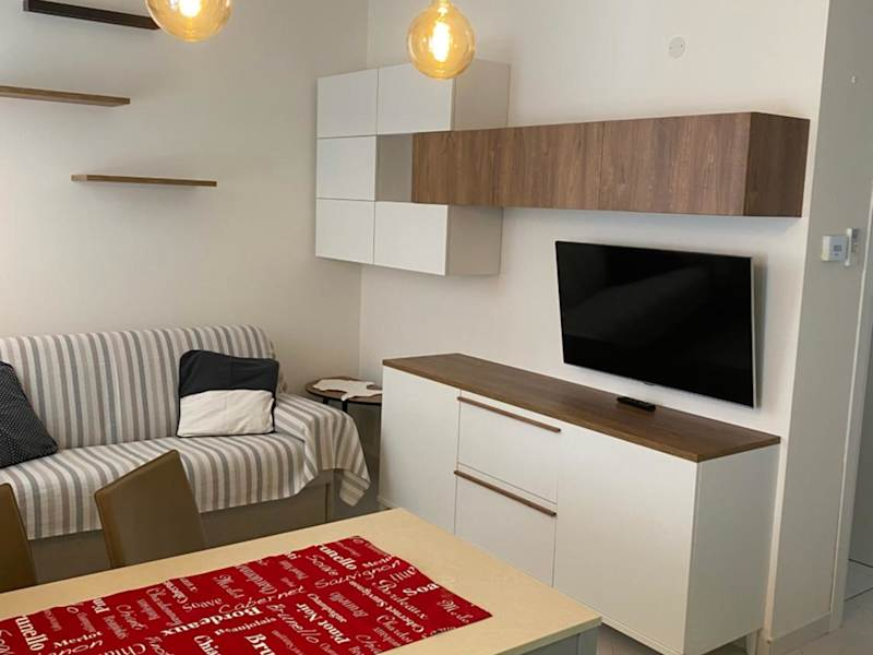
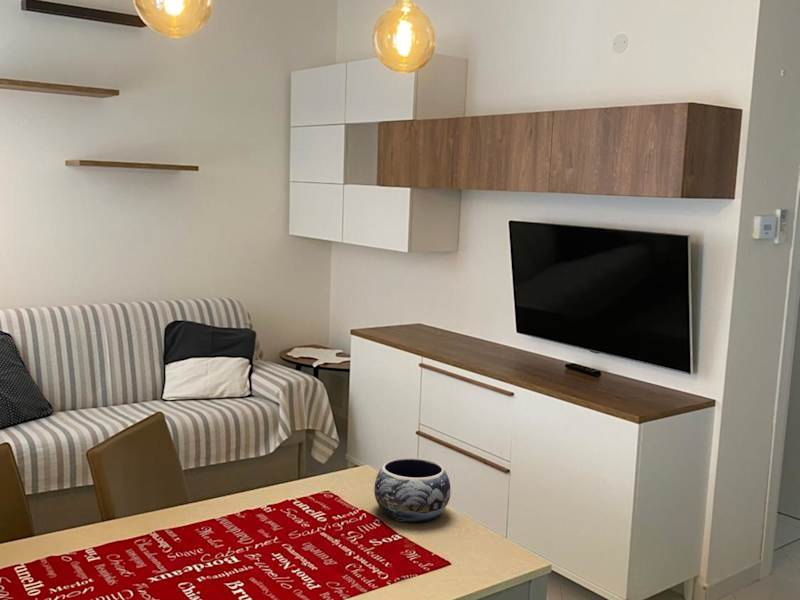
+ decorative bowl (412, 489)
